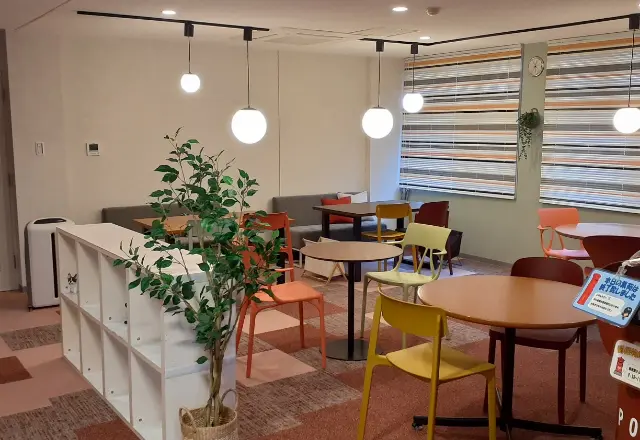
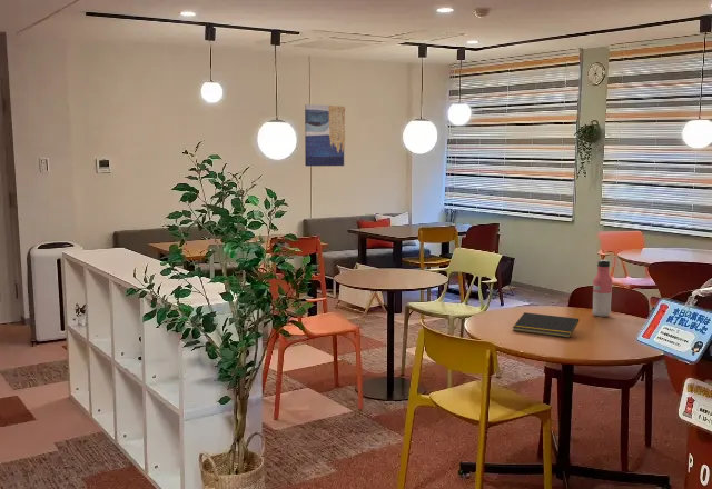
+ water bottle (602, 288)
+ notepad (545, 323)
+ wall art (325, 136)
